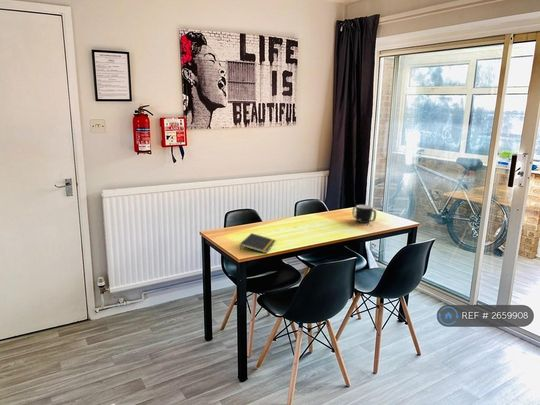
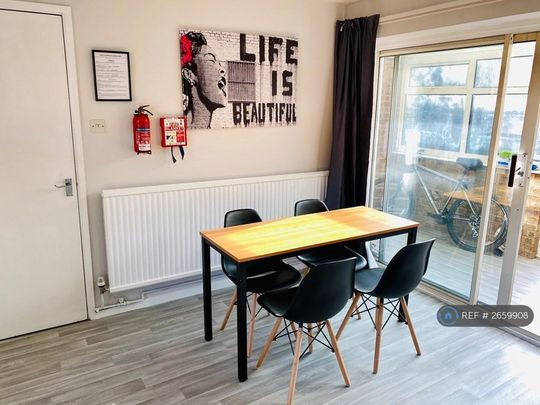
- mug (364, 214)
- notepad (258, 242)
